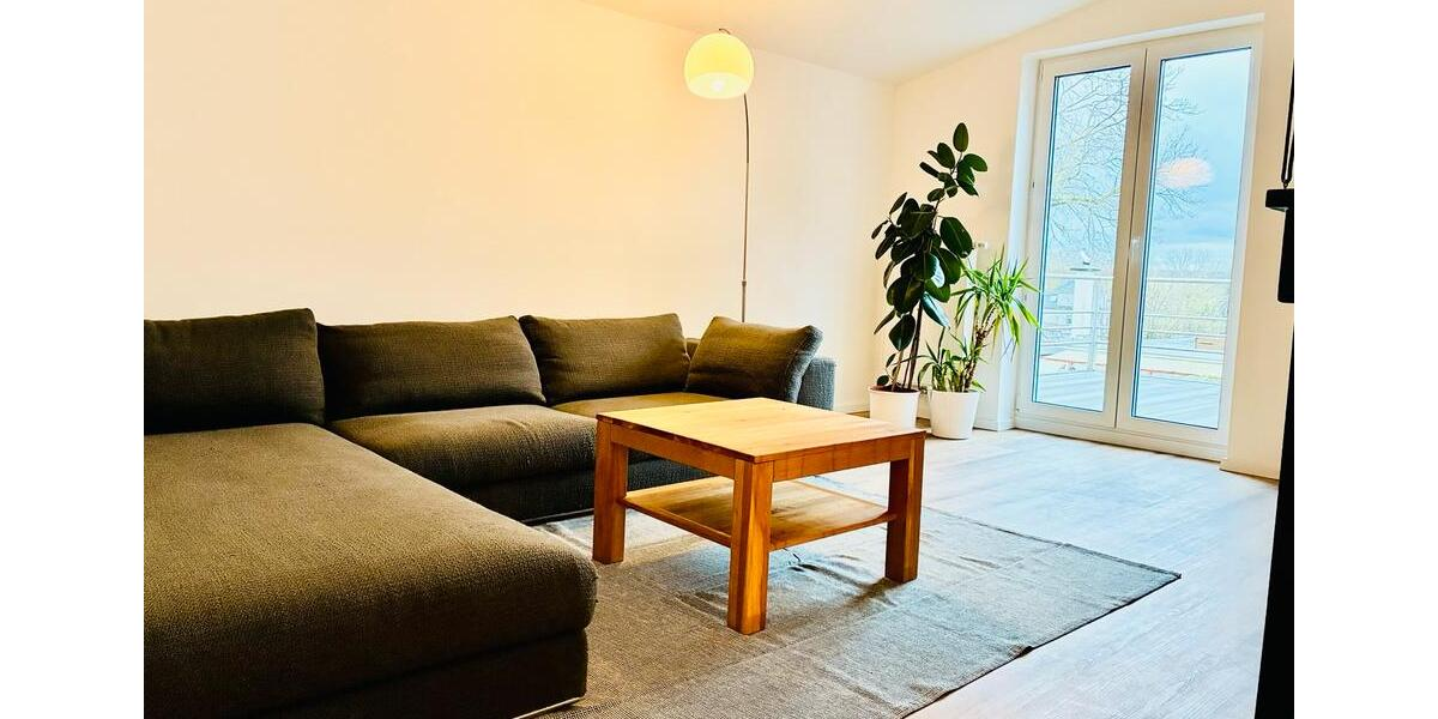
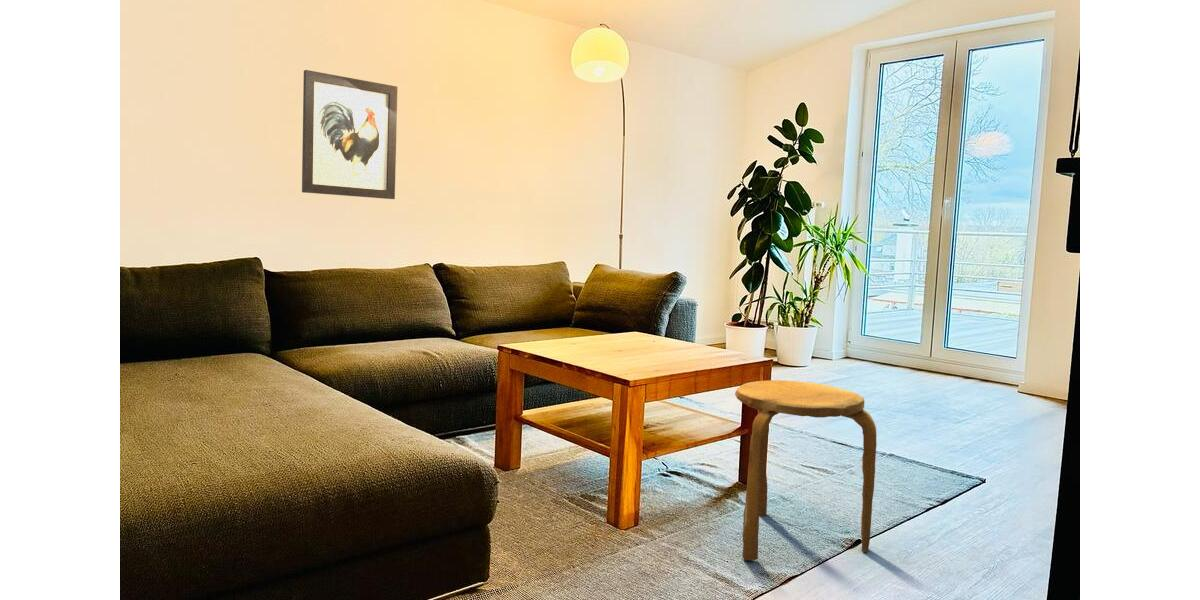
+ wall art (351, 137)
+ stool (766, 458)
